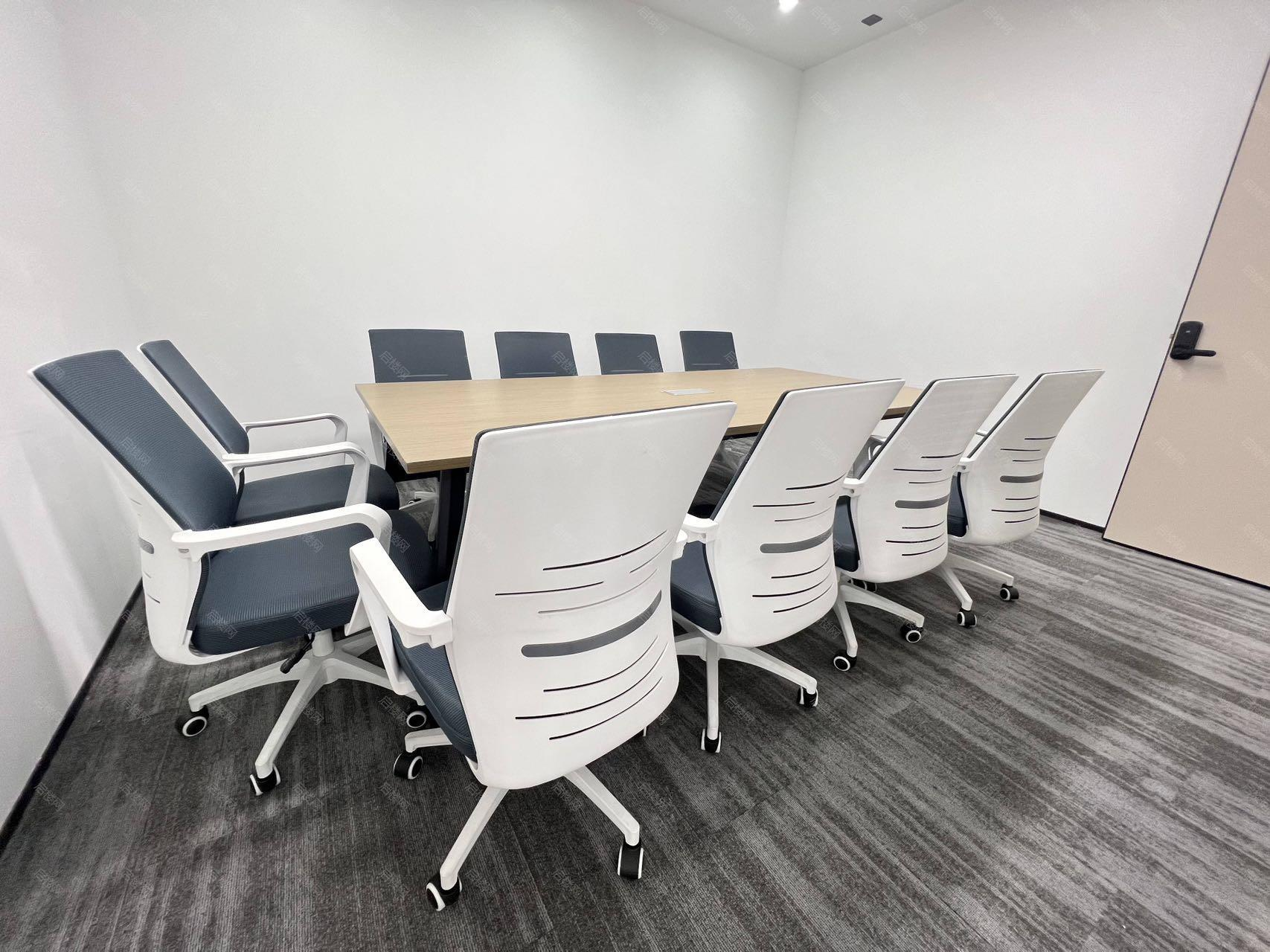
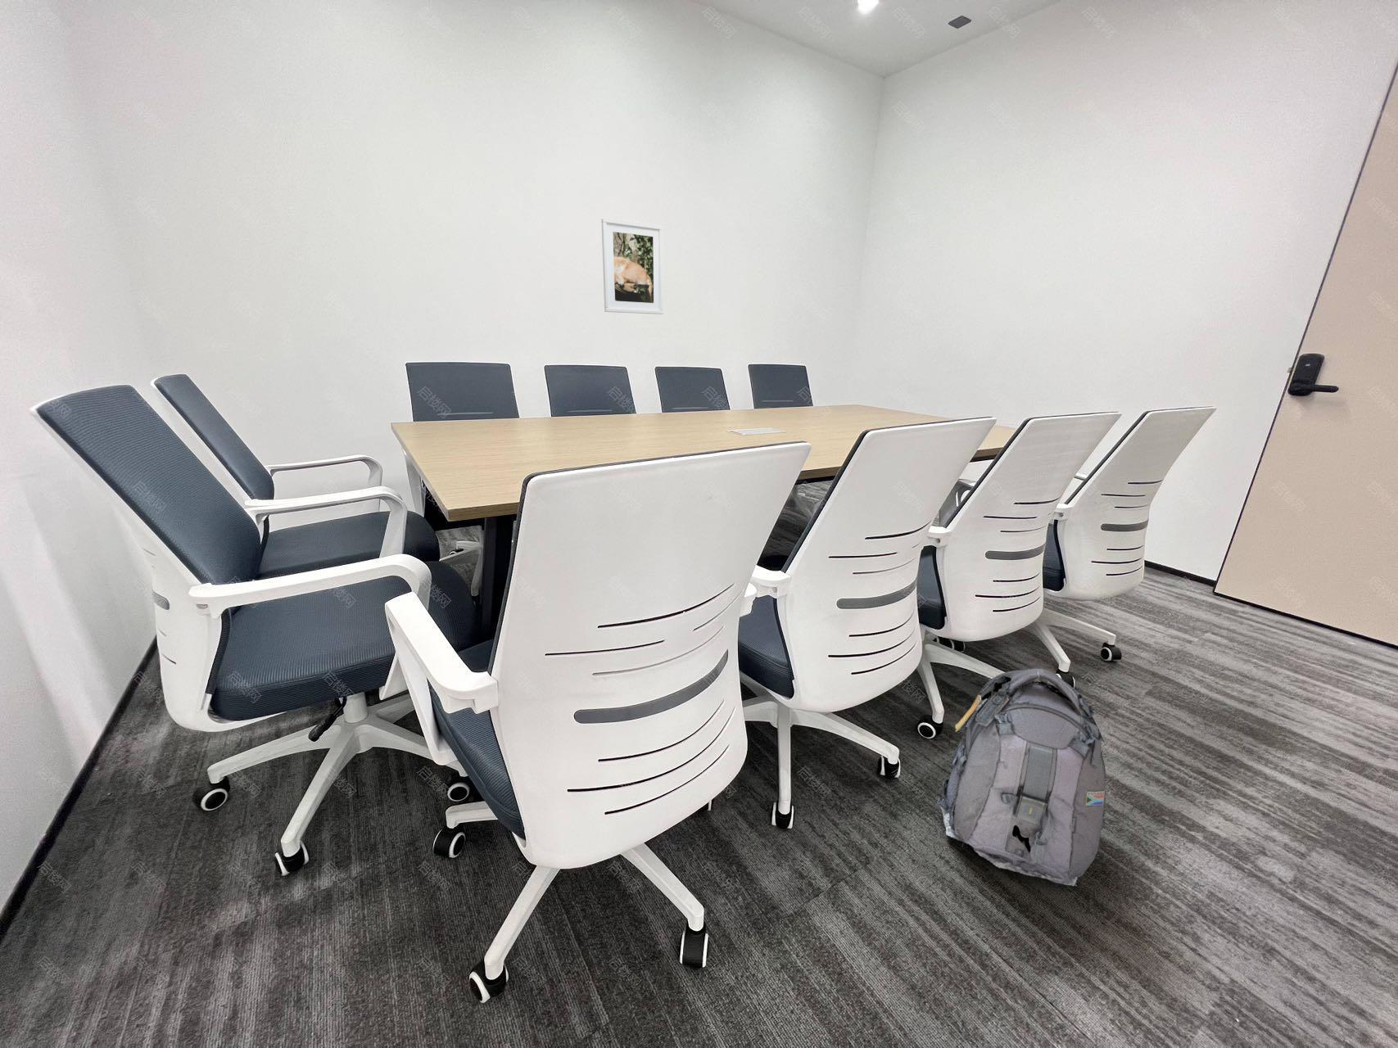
+ backpack (1028, 757)
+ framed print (633, 269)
